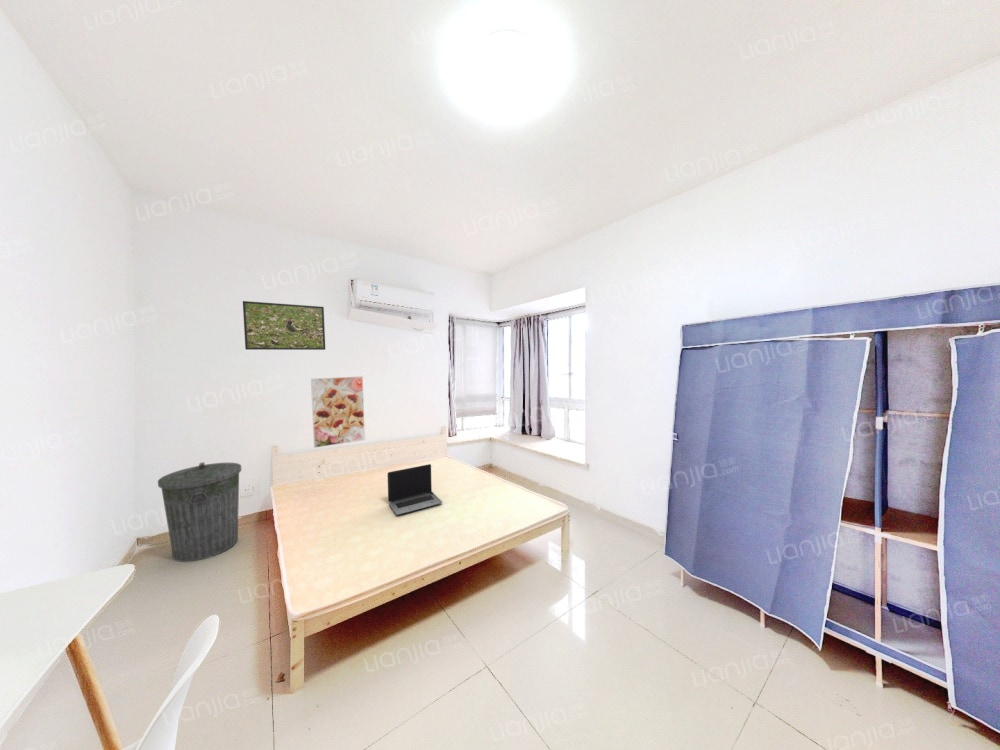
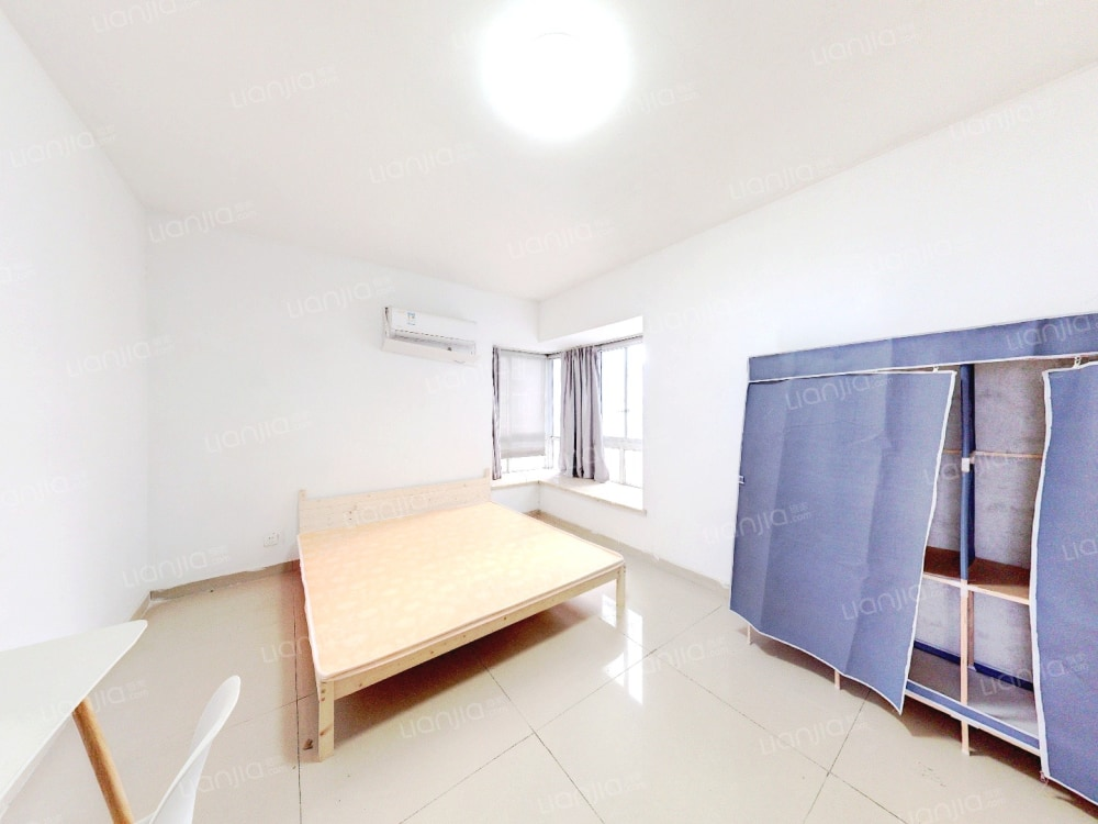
- trash can (204, 505)
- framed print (286, 327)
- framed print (339, 410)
- laptop computer (415, 488)
